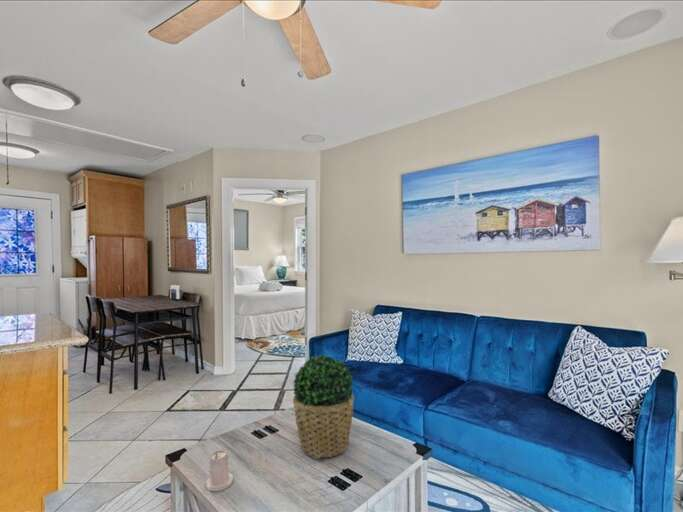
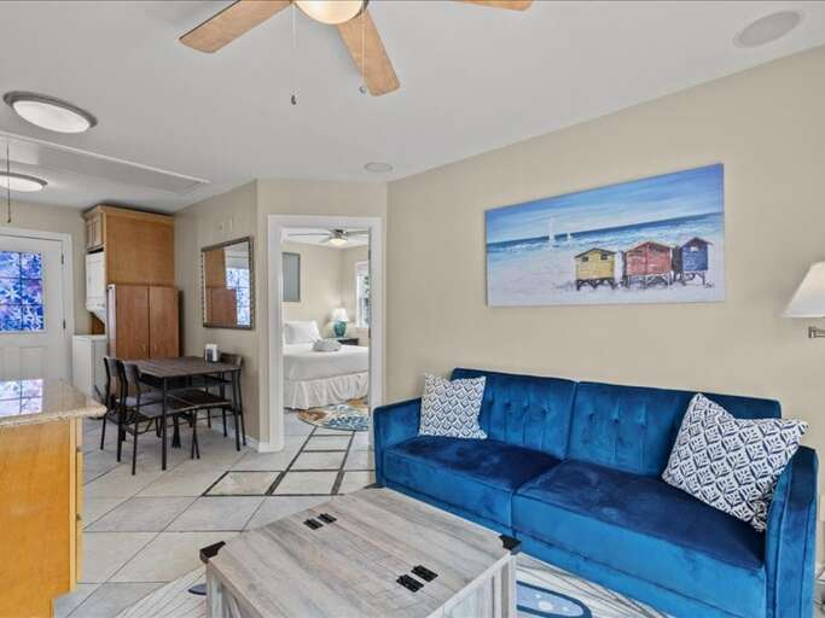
- candle (219, 466)
- potted plant (323, 401)
